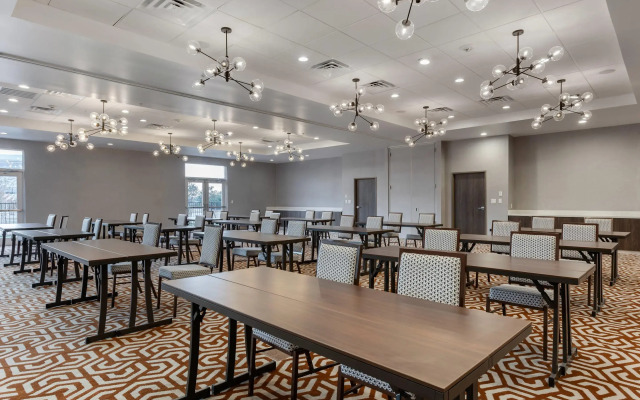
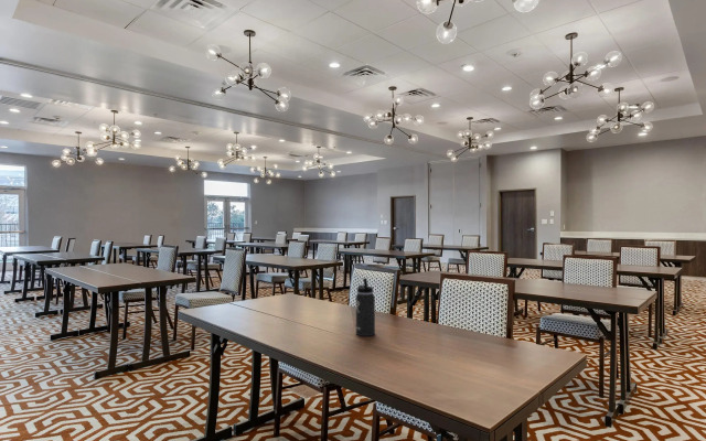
+ thermos bottle (364, 305)
